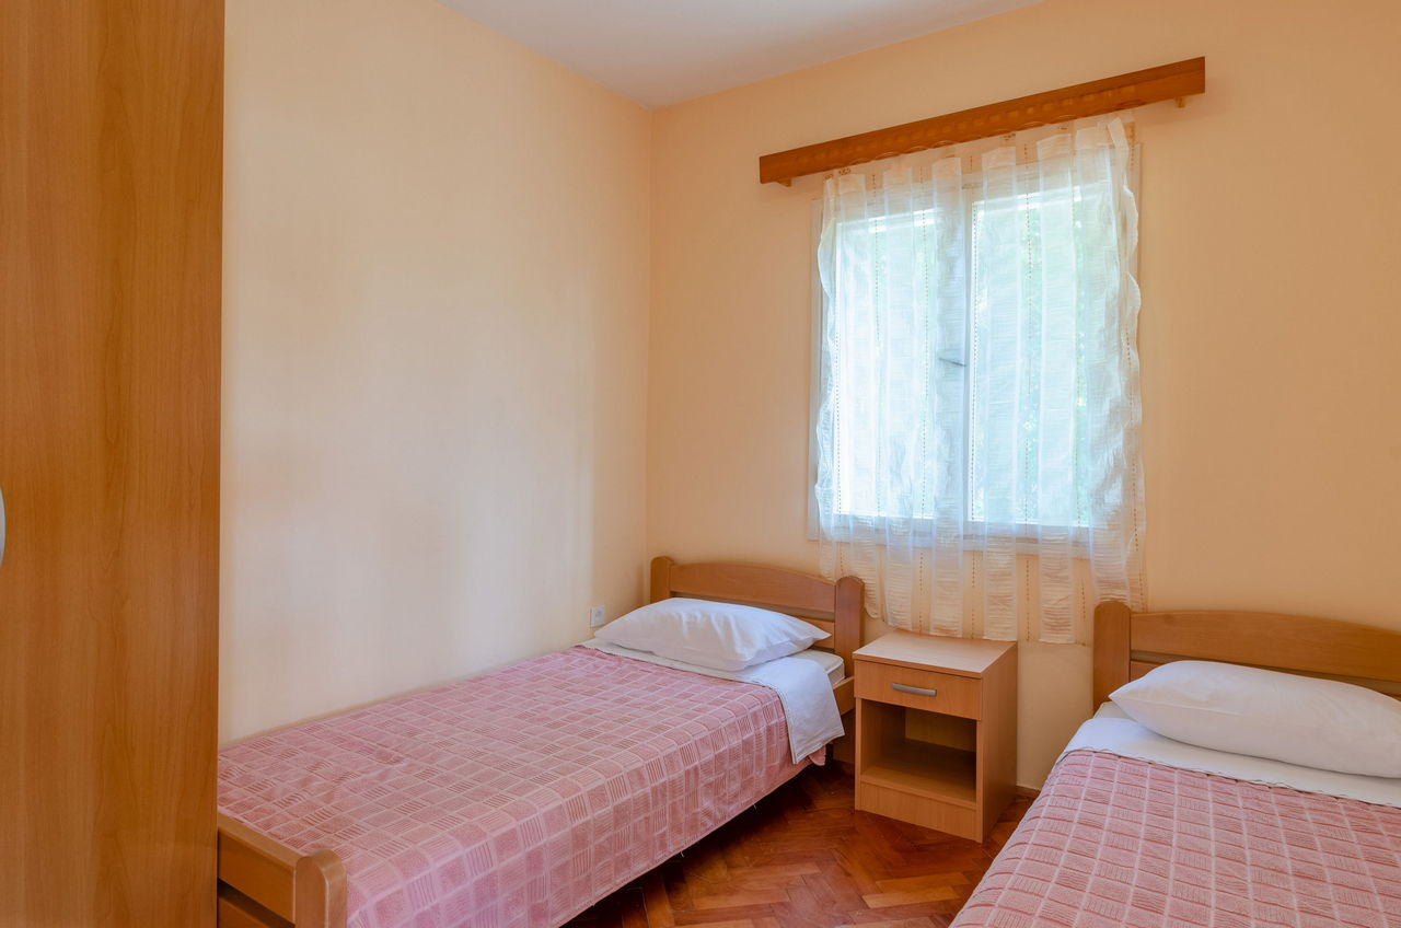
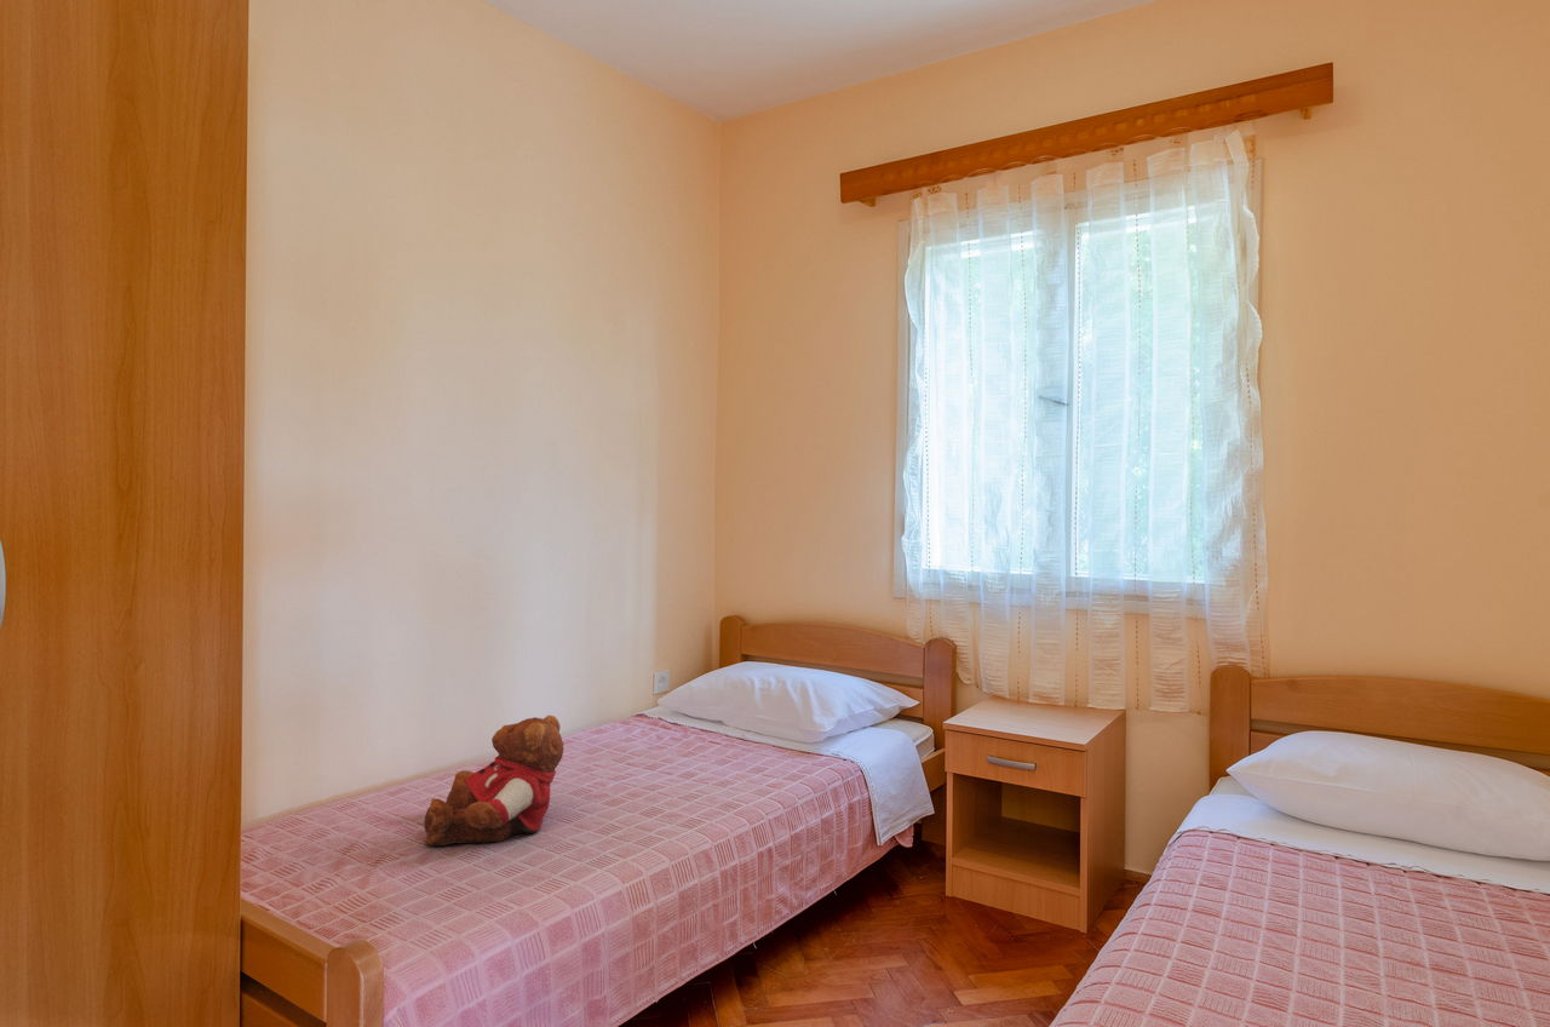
+ teddy bear (492, 773)
